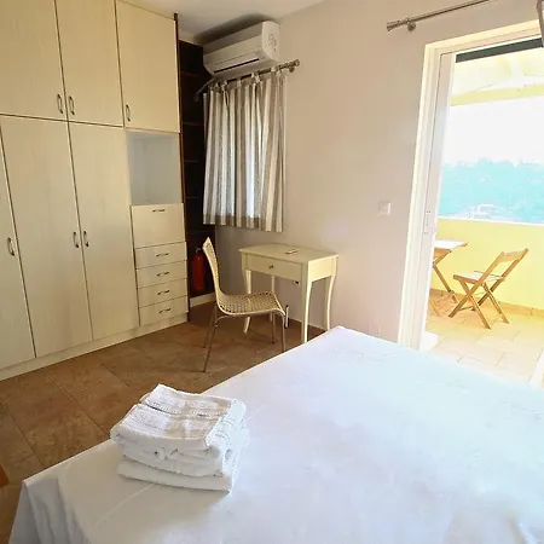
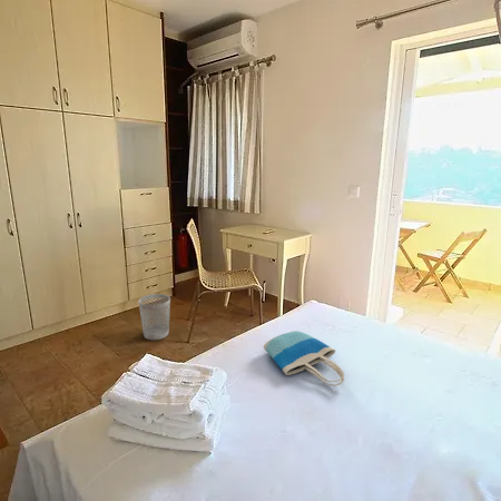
+ tote bag (306, 356)
+ wastebasket (155, 316)
